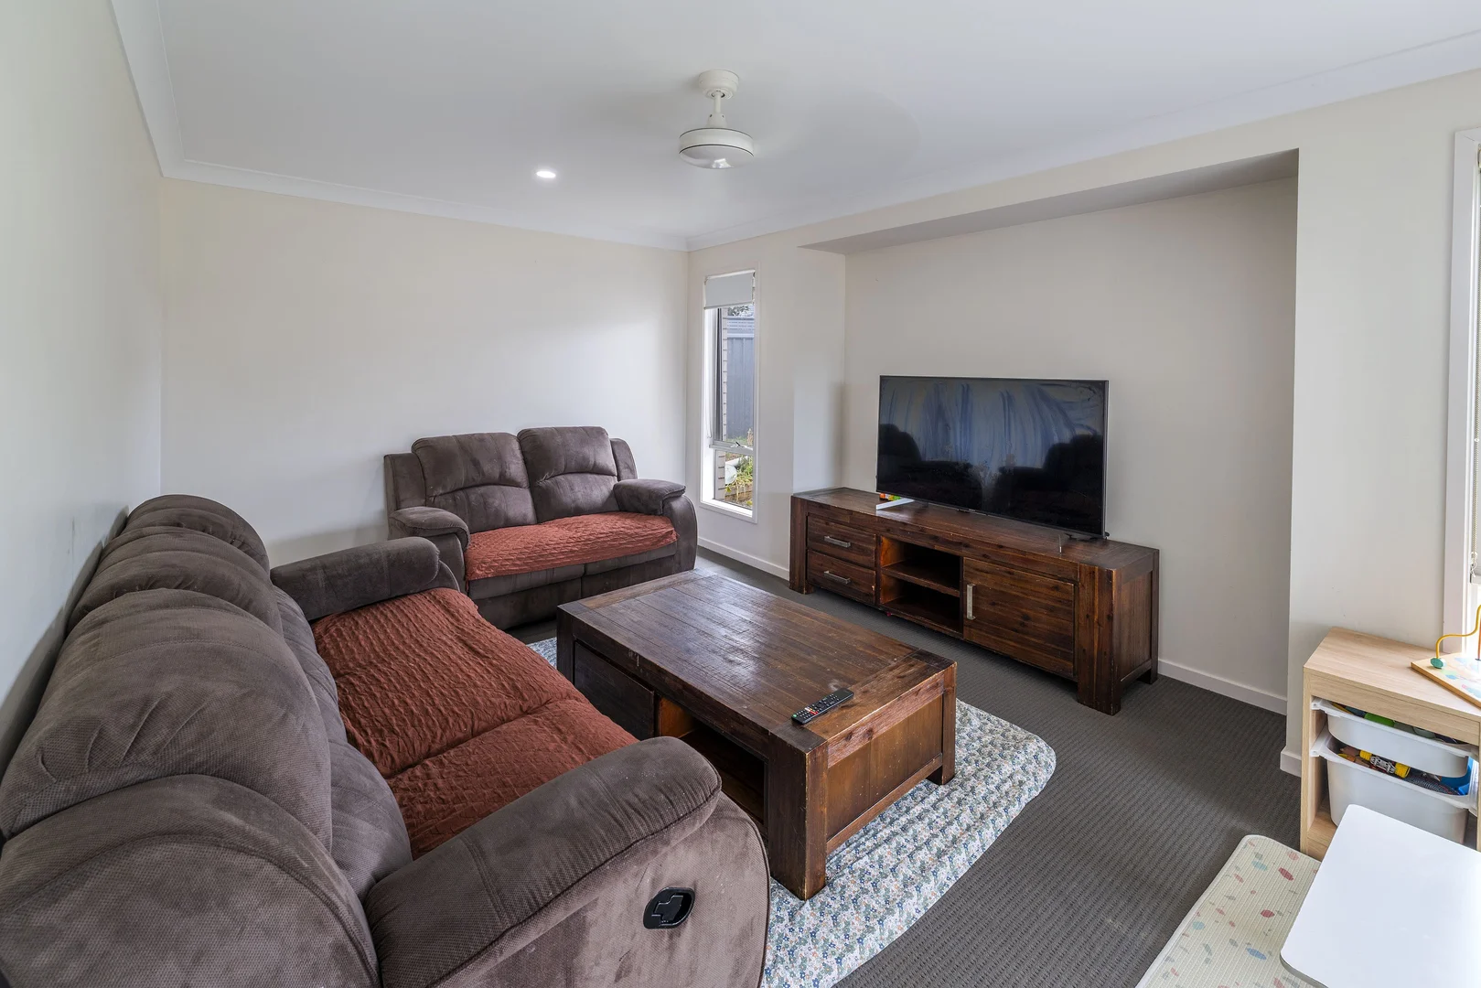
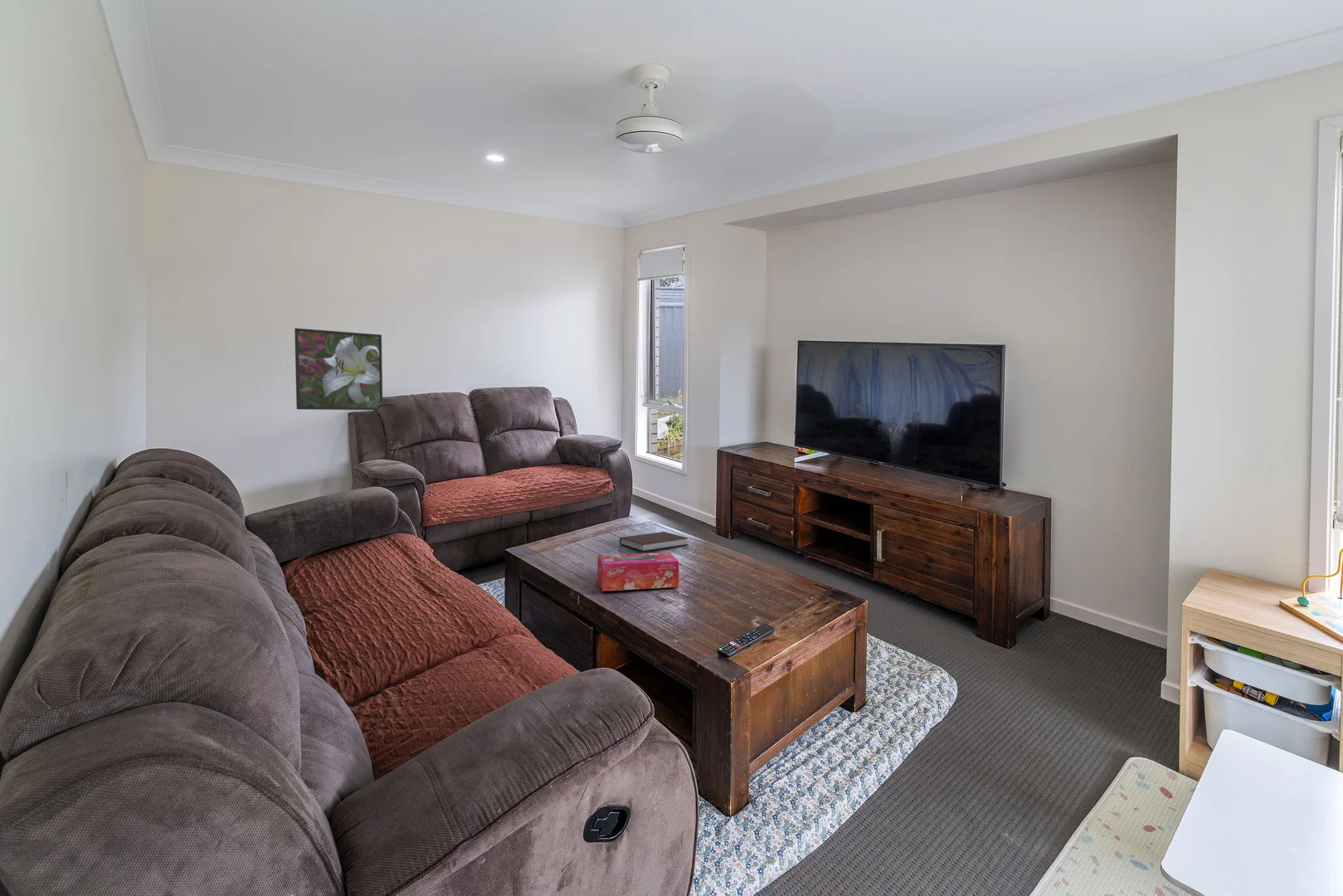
+ notebook (654, 541)
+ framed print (340, 370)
+ tissue box (637, 571)
